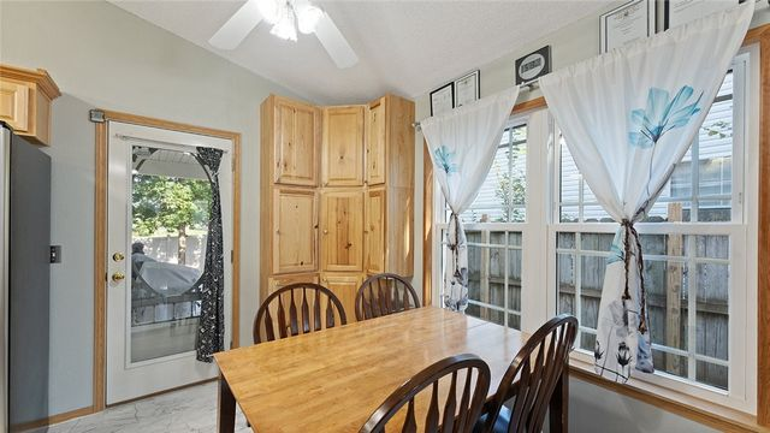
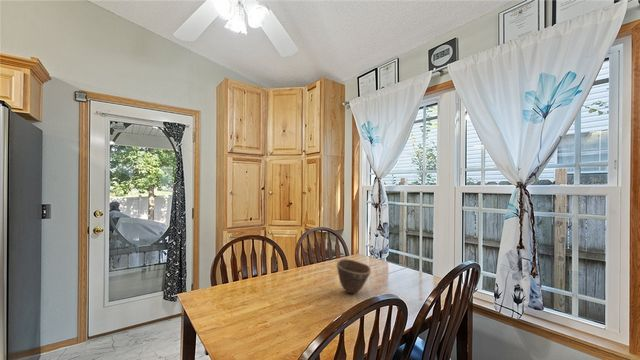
+ bowl (353, 277)
